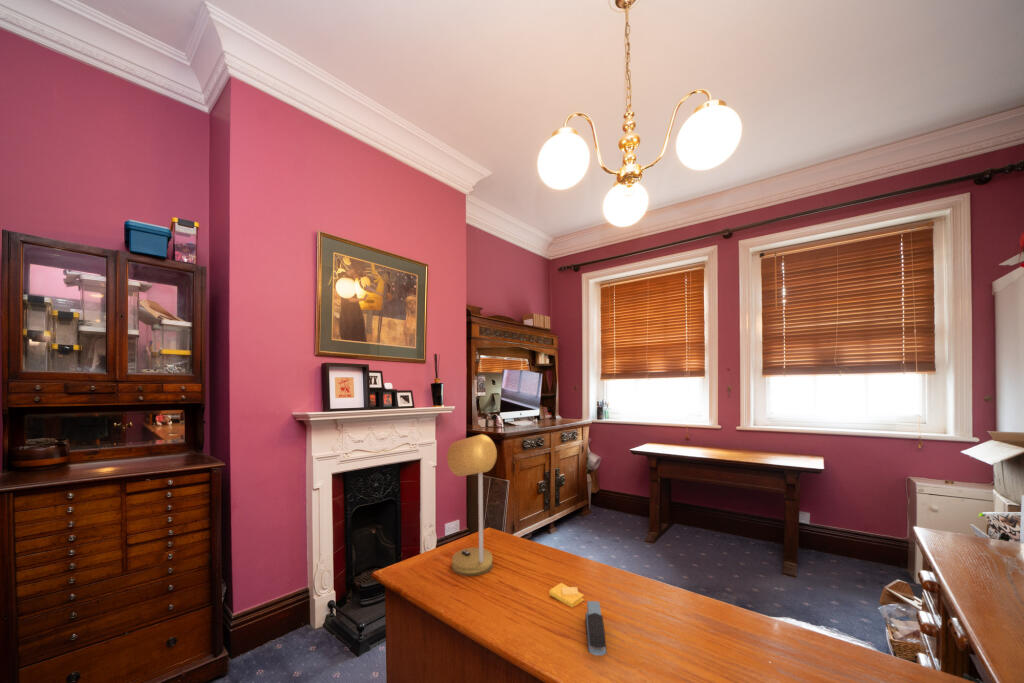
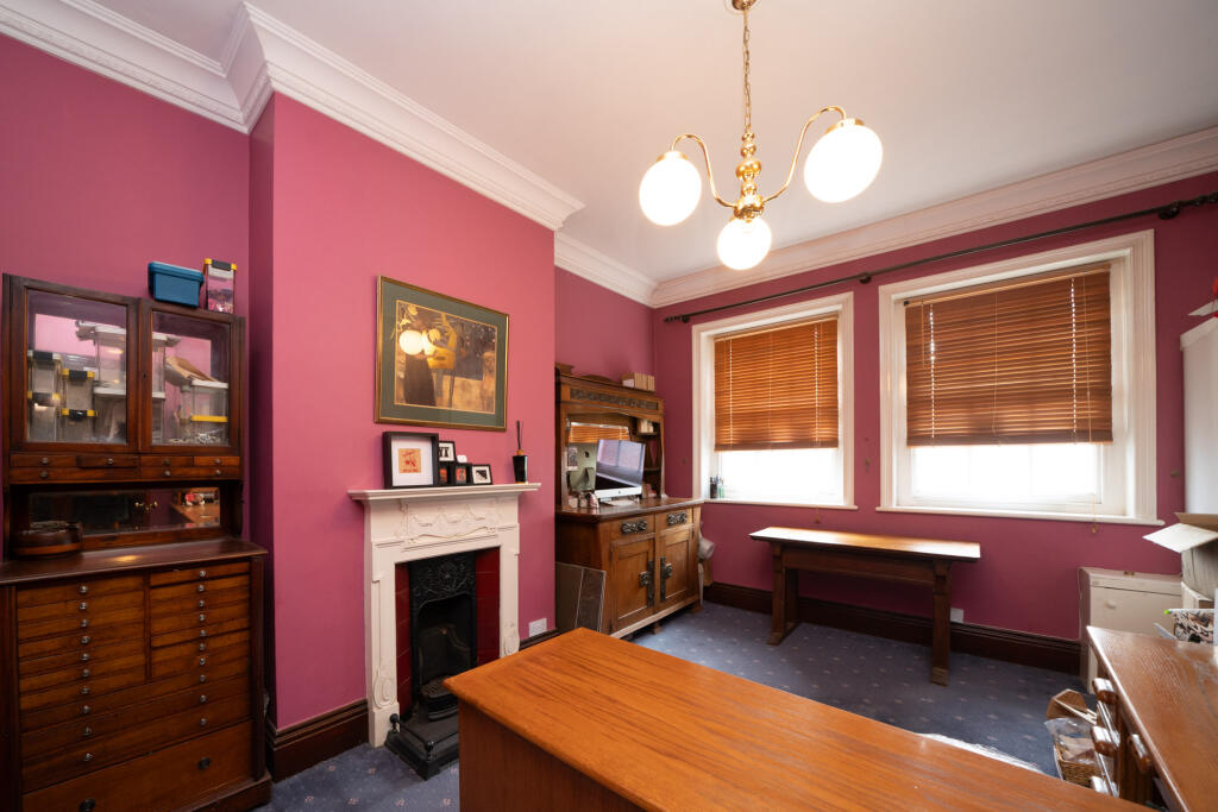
- desk lamp (478, 499)
- sticky notes (566, 593)
- stapler (595, 624)
